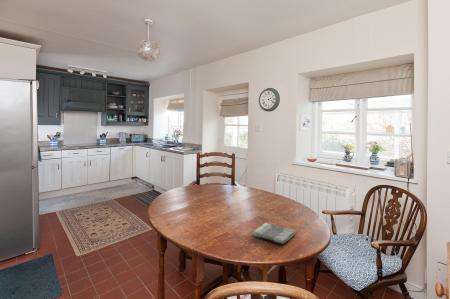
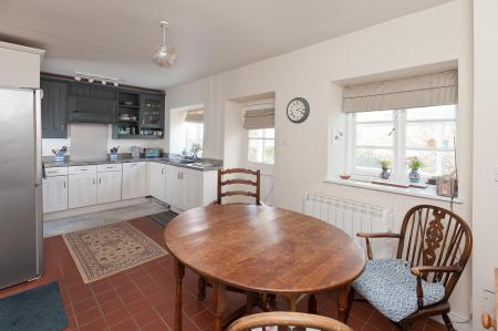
- dish towel (274, 231)
